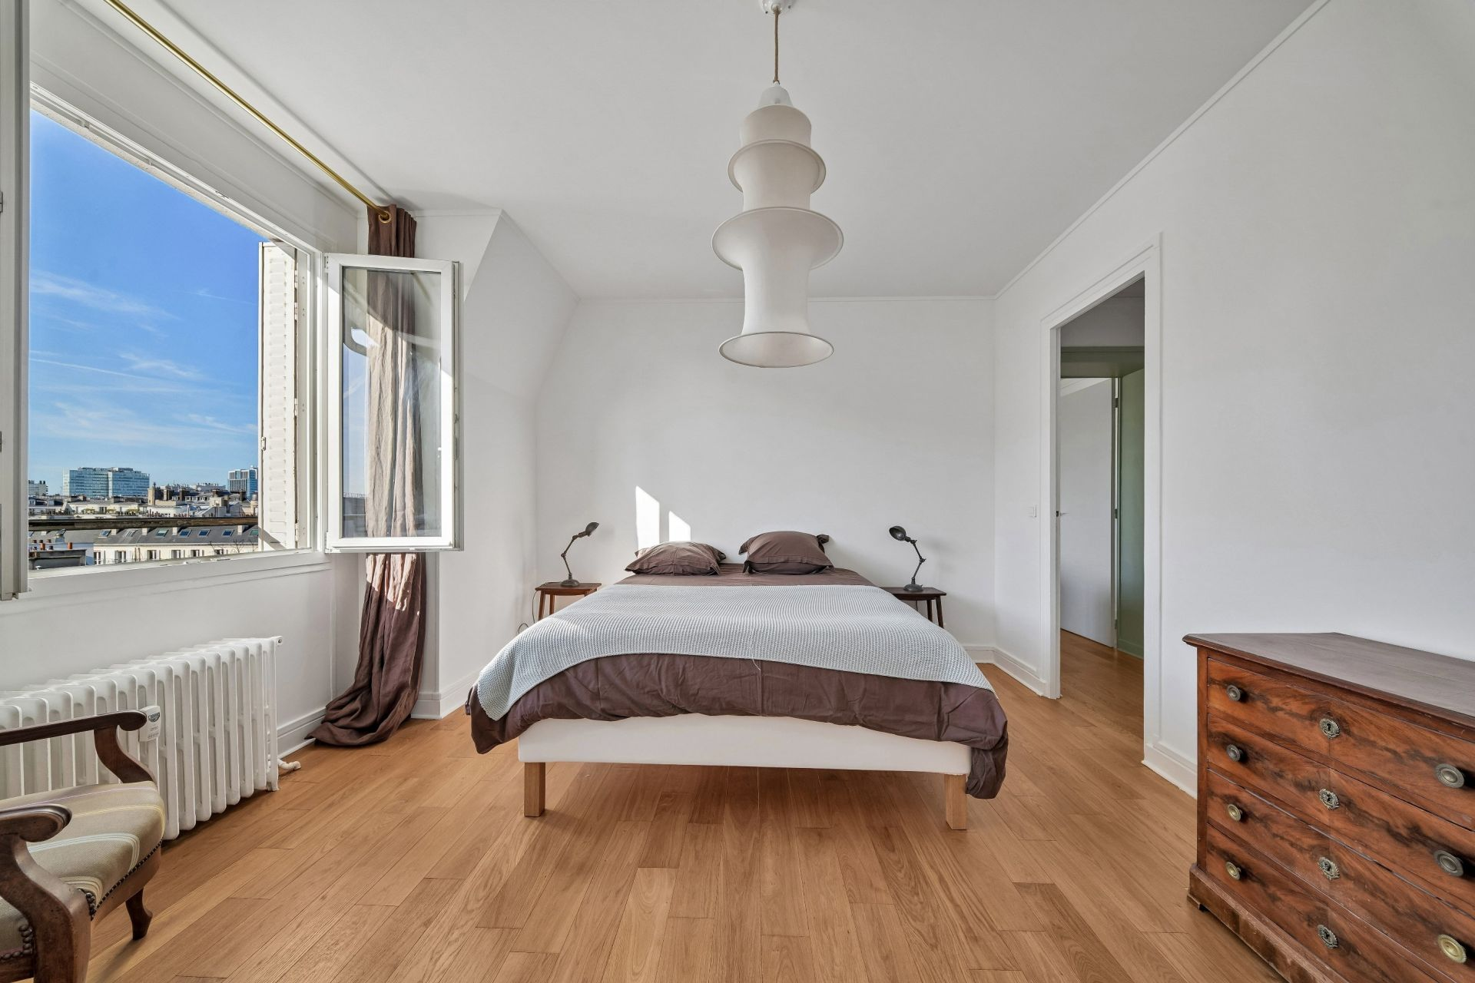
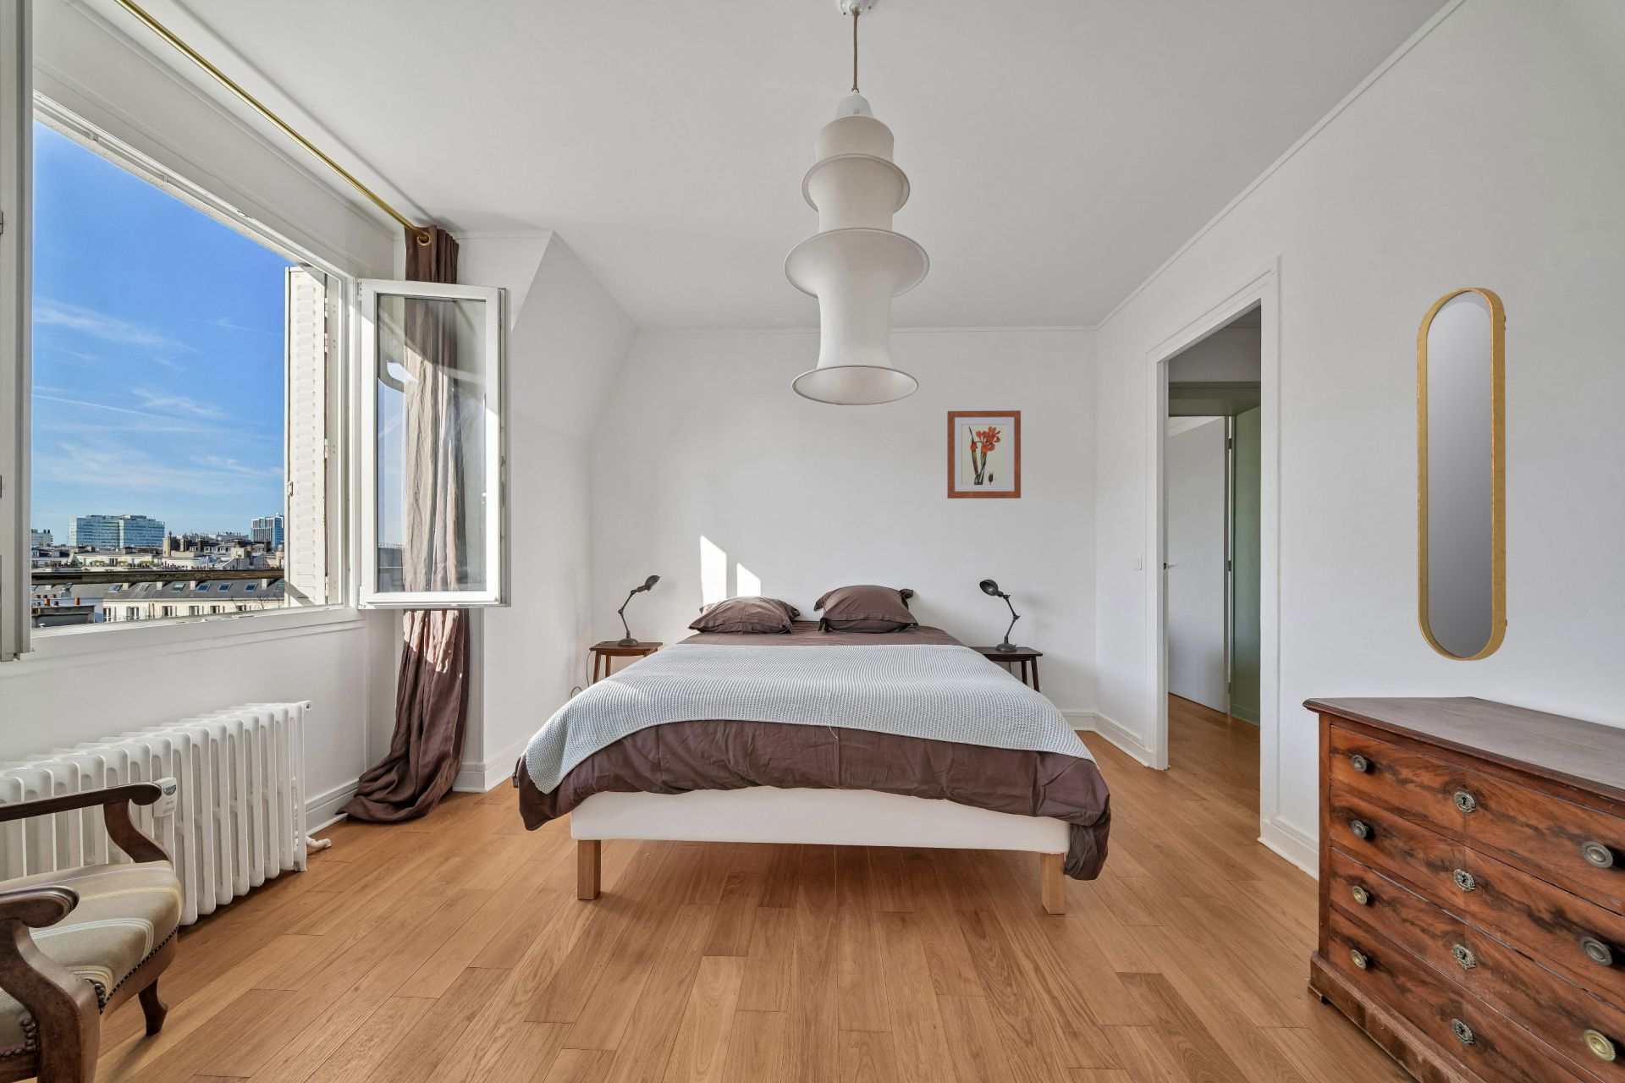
+ wall art (983, 454)
+ home mirror (1459, 475)
